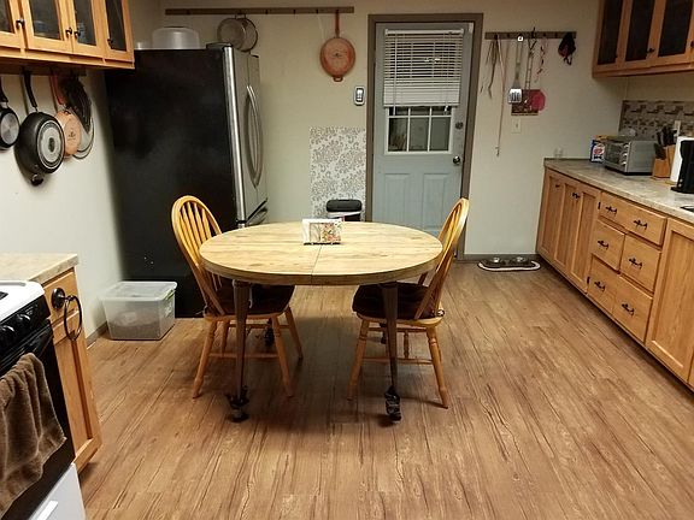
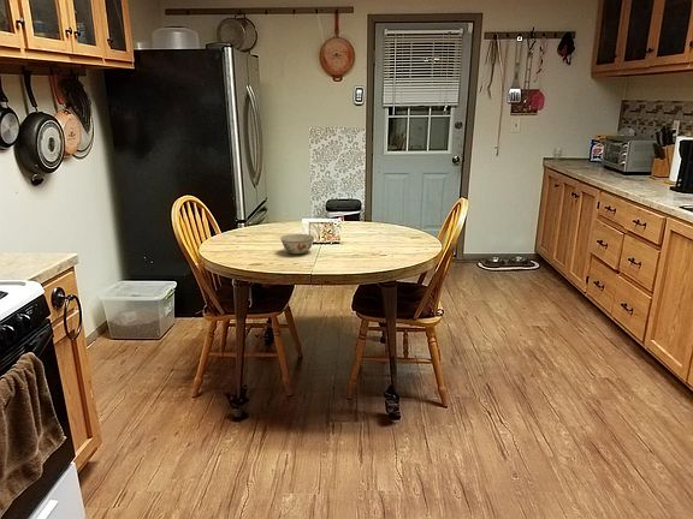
+ chinaware (297, 244)
